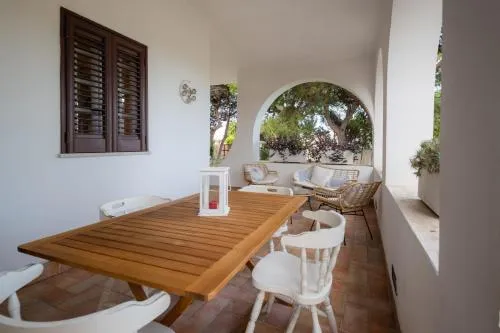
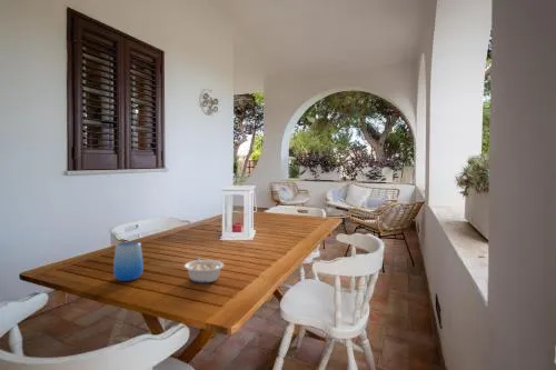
+ cup (128, 260)
+ legume (202, 270)
